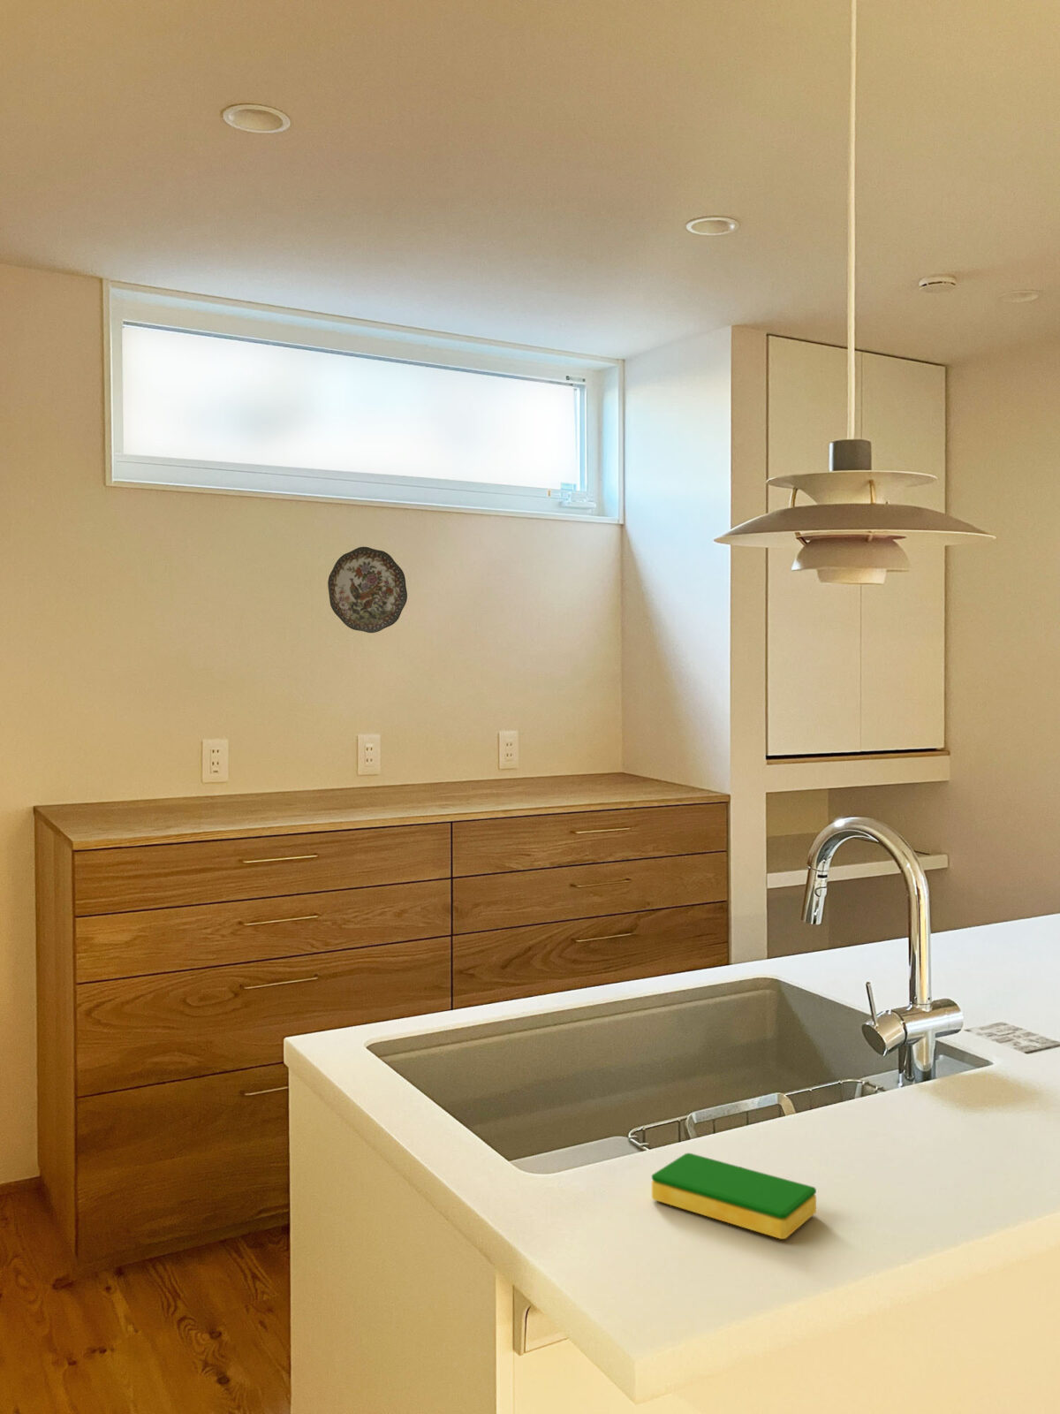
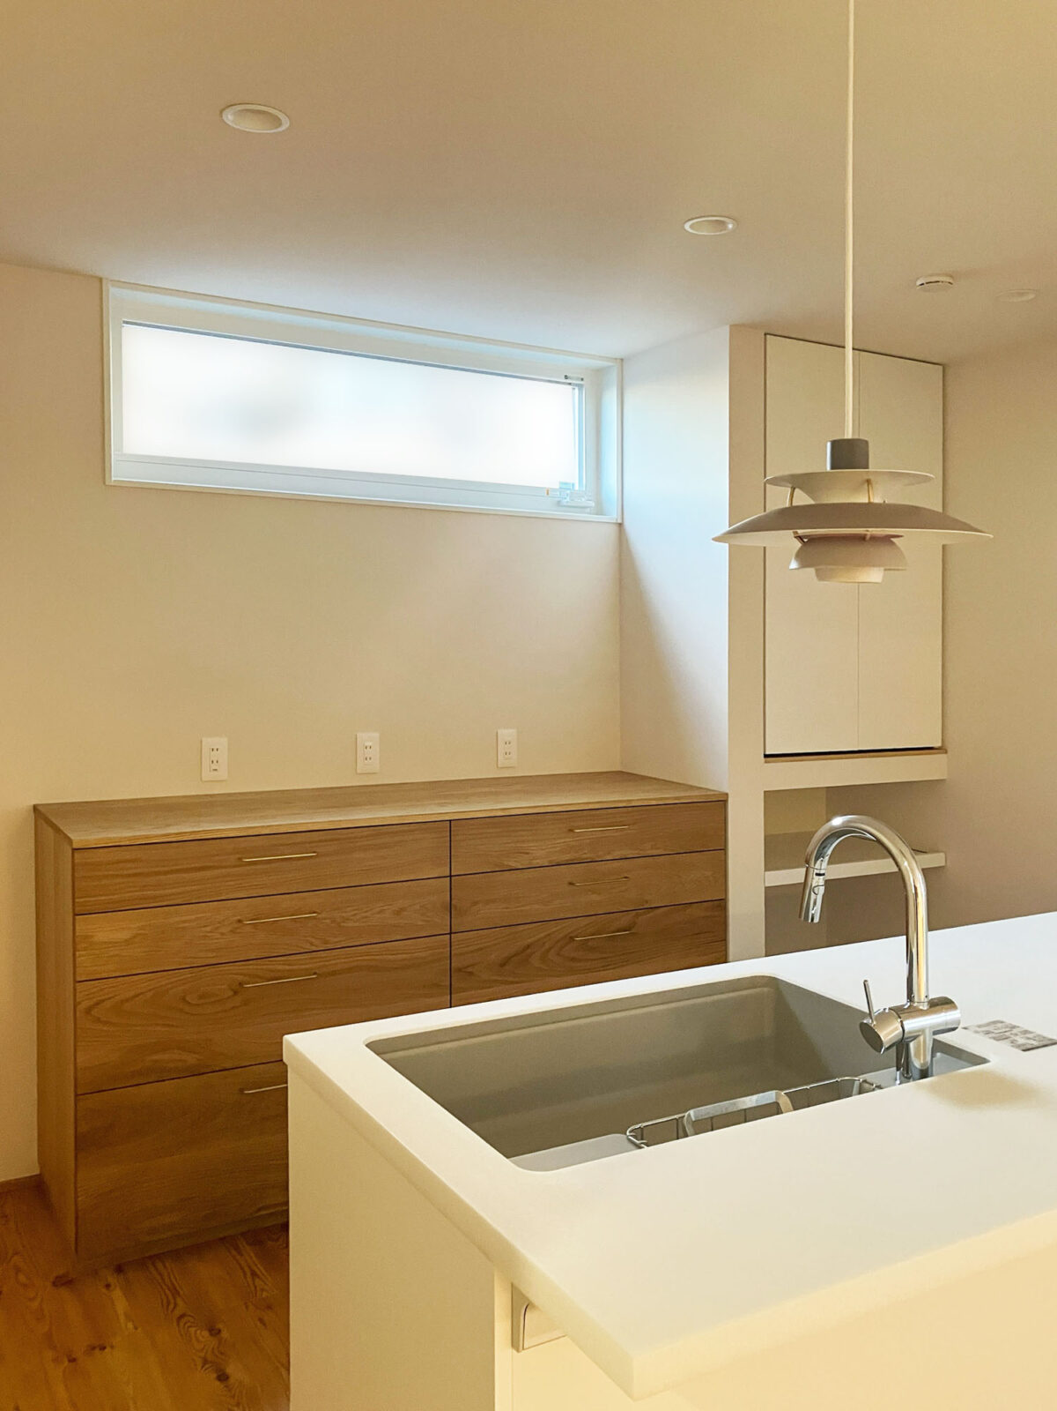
- dish sponge (733, 1194)
- decorative plate (366, 589)
